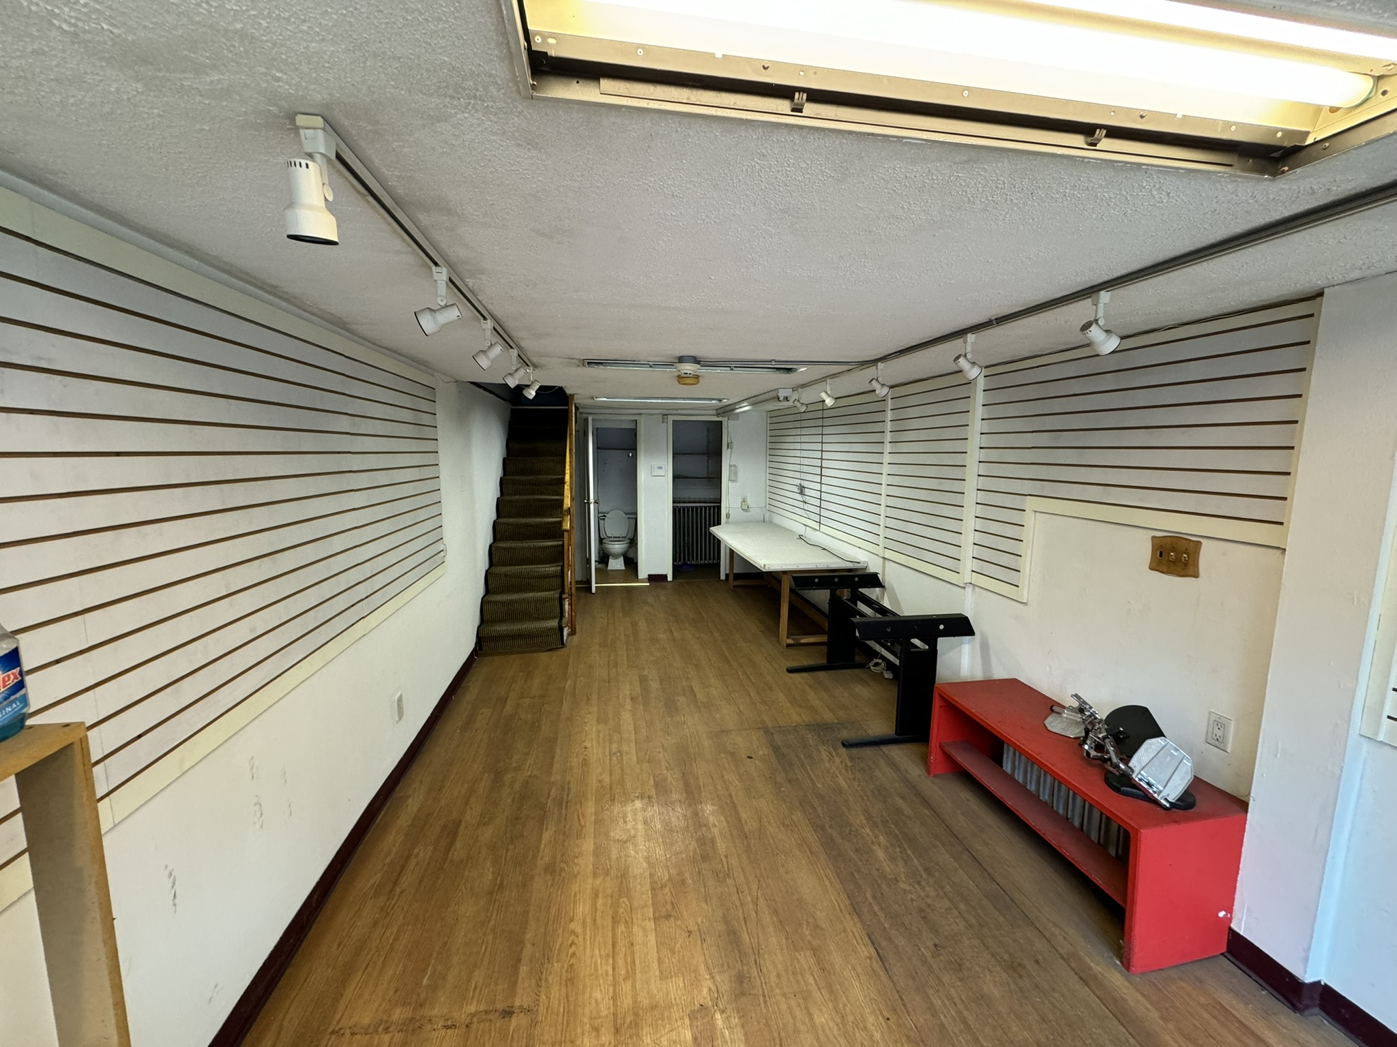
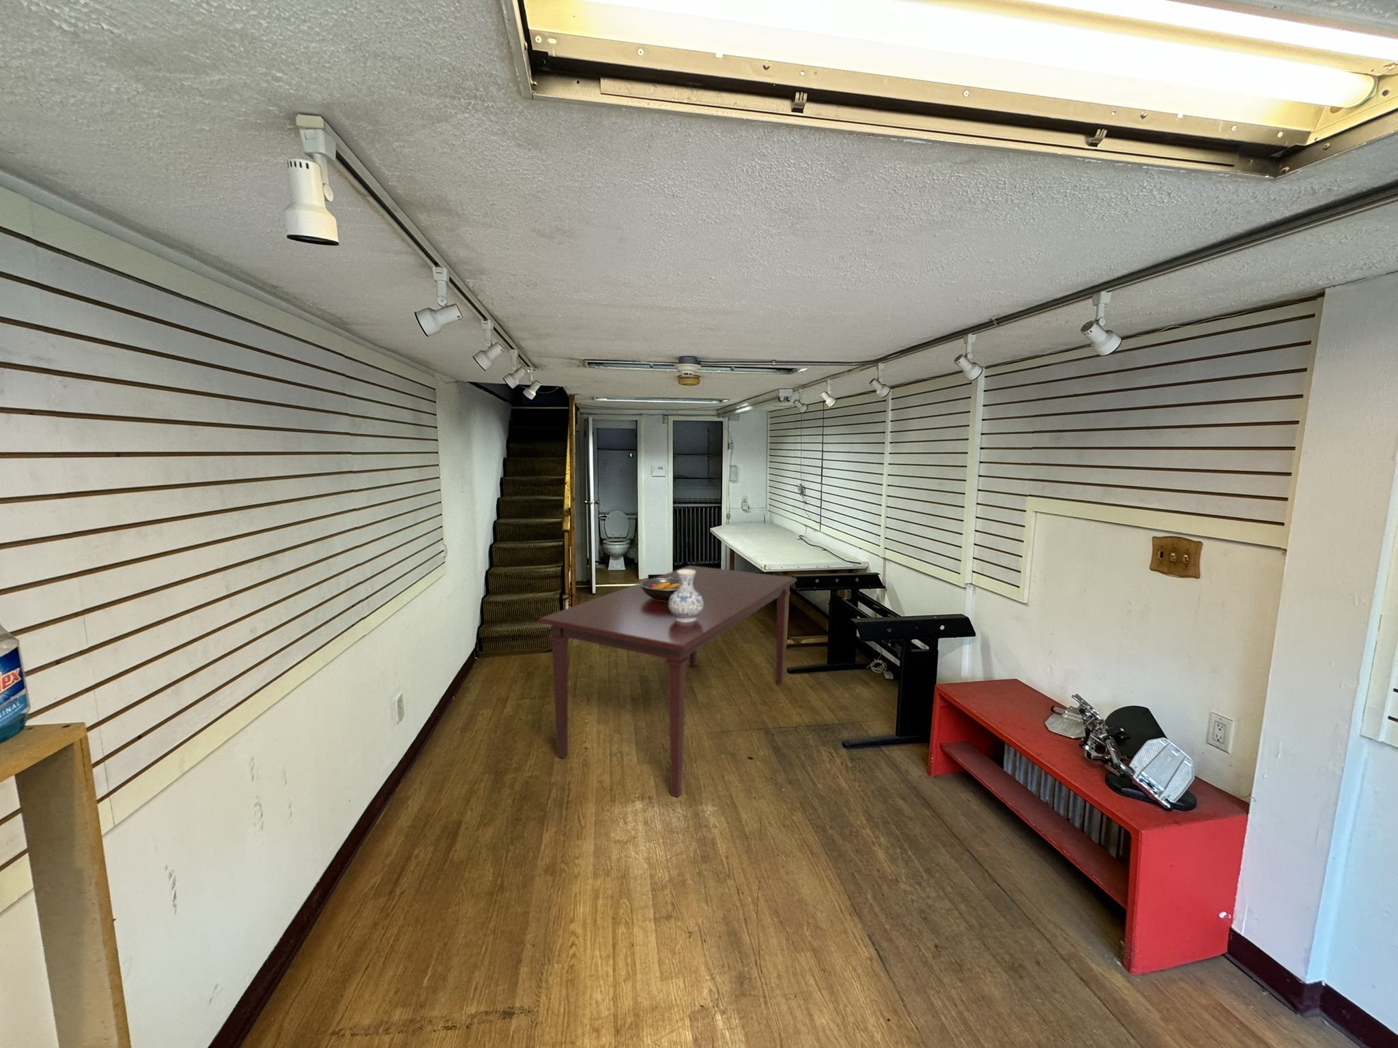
+ dining table (687, 655)
+ fruit bowl (666, 588)
+ vase (686, 594)
